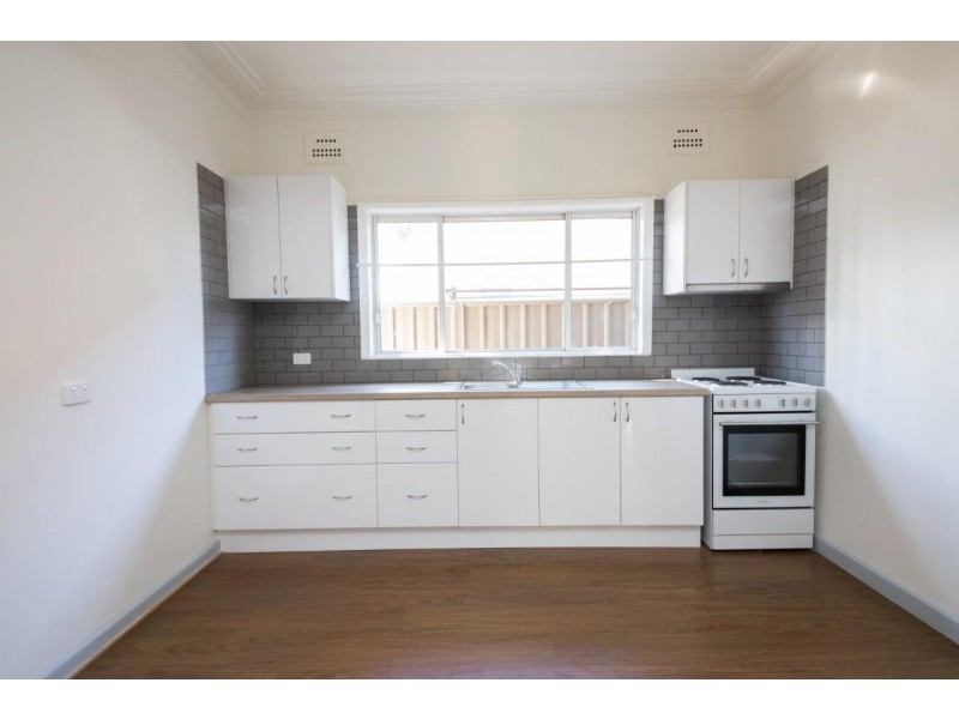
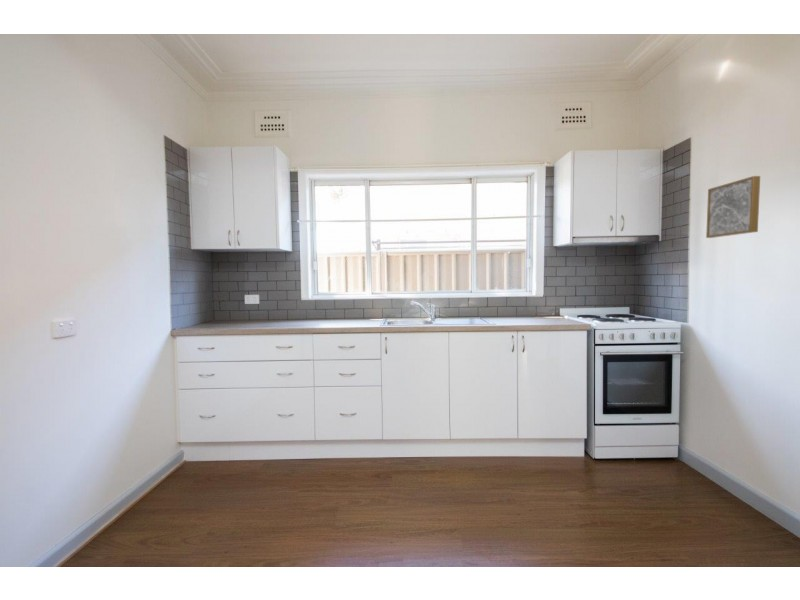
+ wall art (731, 209)
